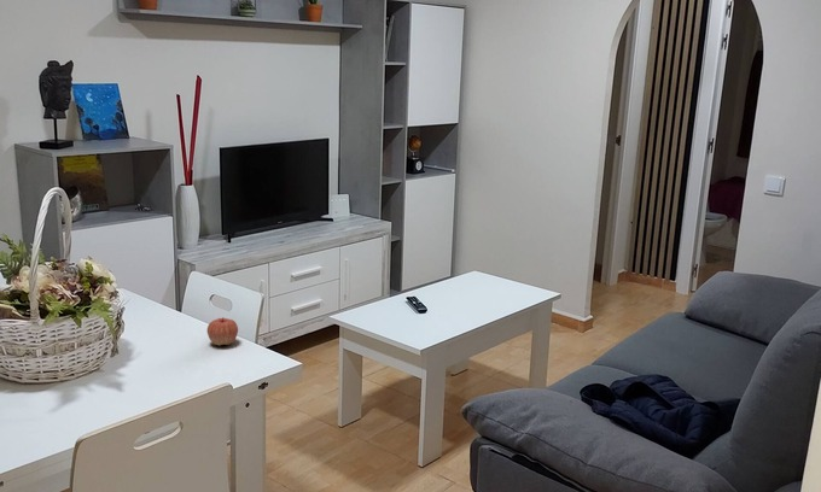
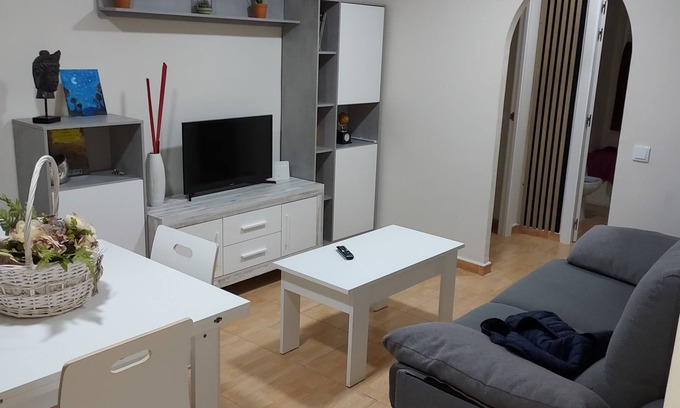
- apple (222, 329)
